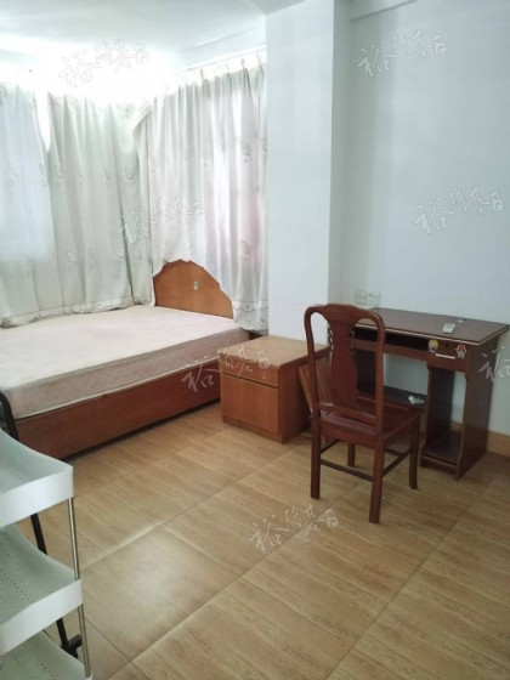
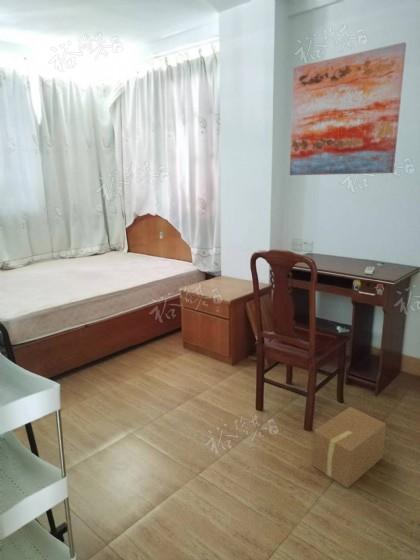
+ cardboard box (348, 444)
+ wall art (340, 117)
